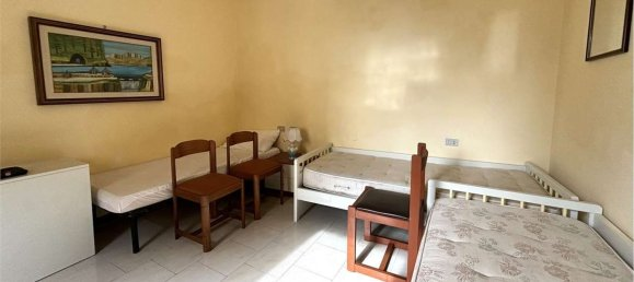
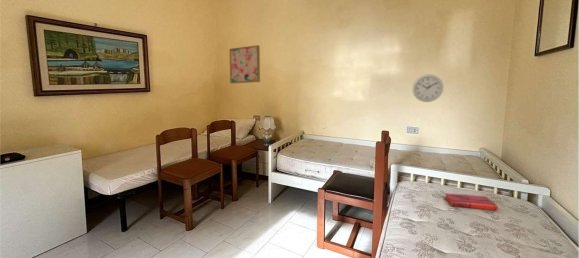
+ hardback book (469, 201)
+ wall clock (427, 88)
+ wall art (244, 65)
